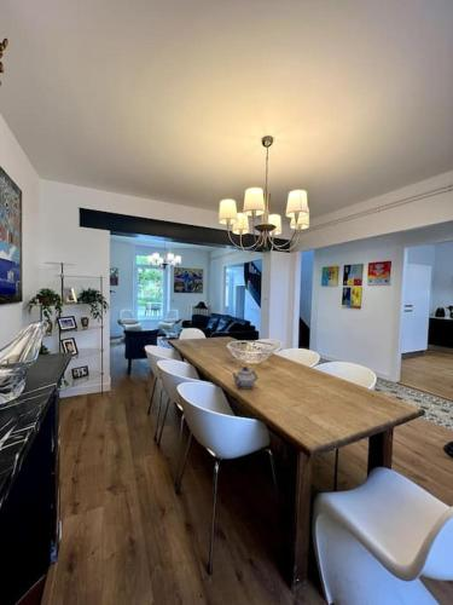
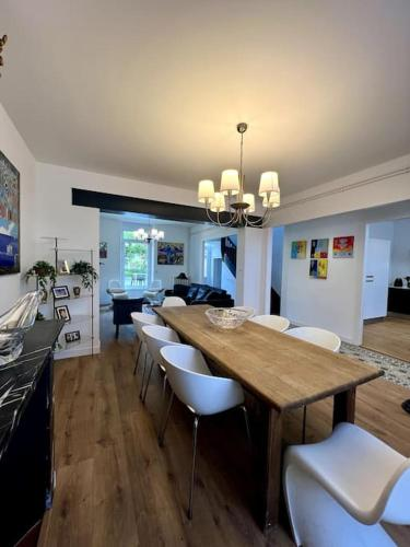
- teapot (244, 376)
